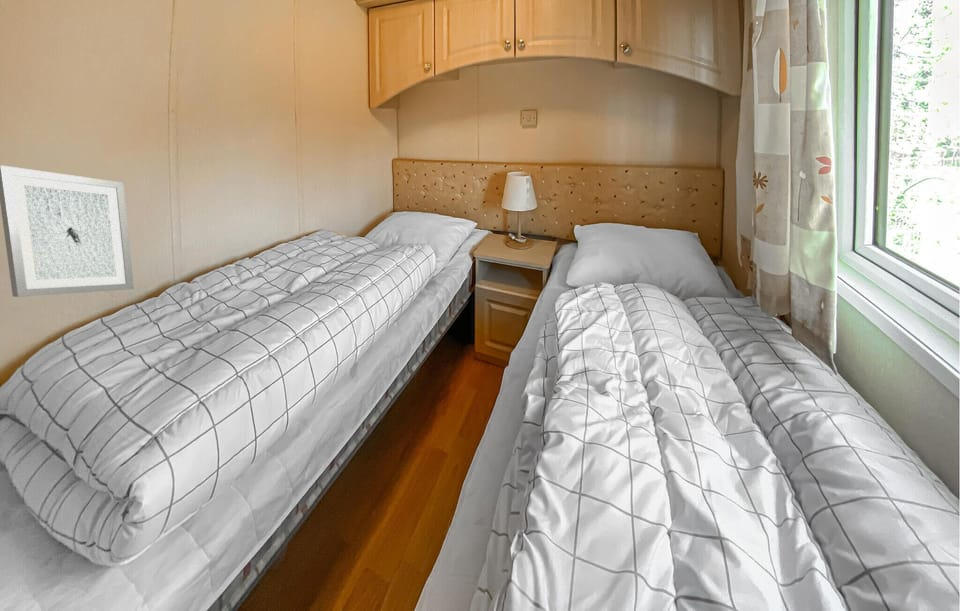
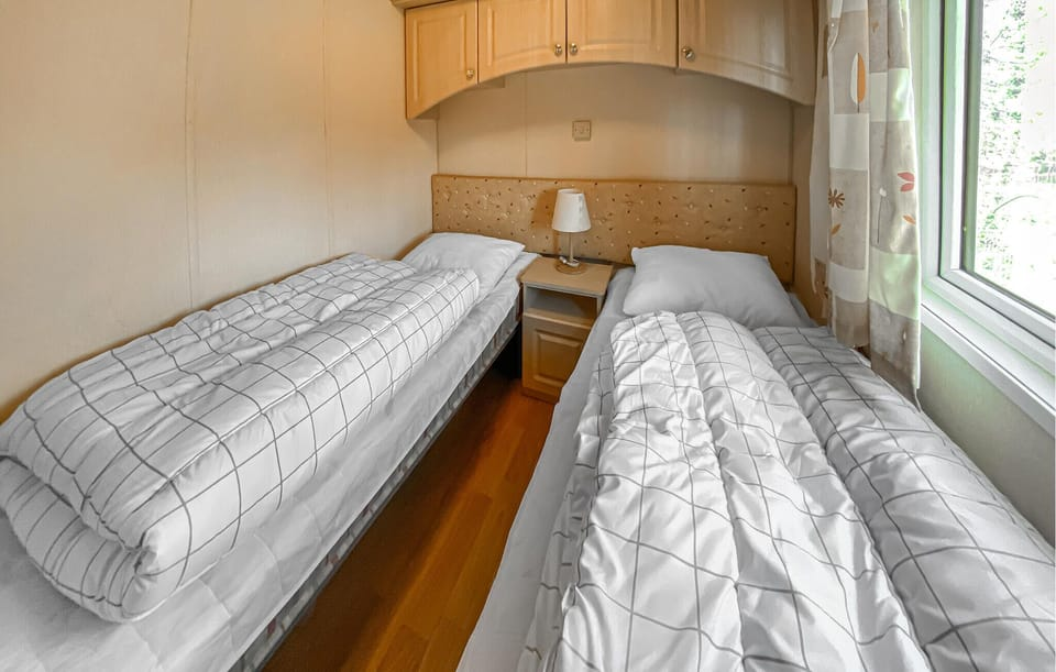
- wall art (72, 234)
